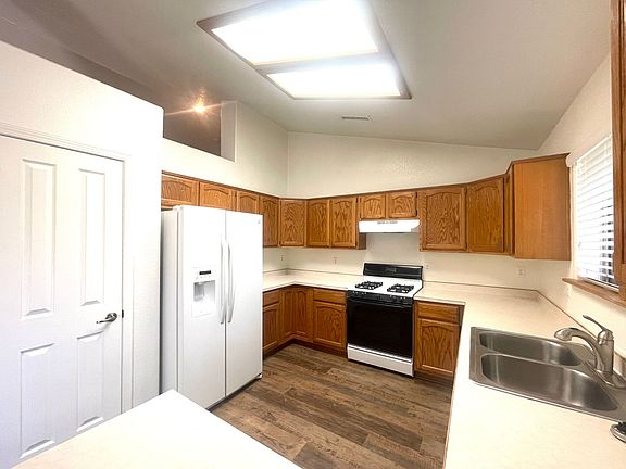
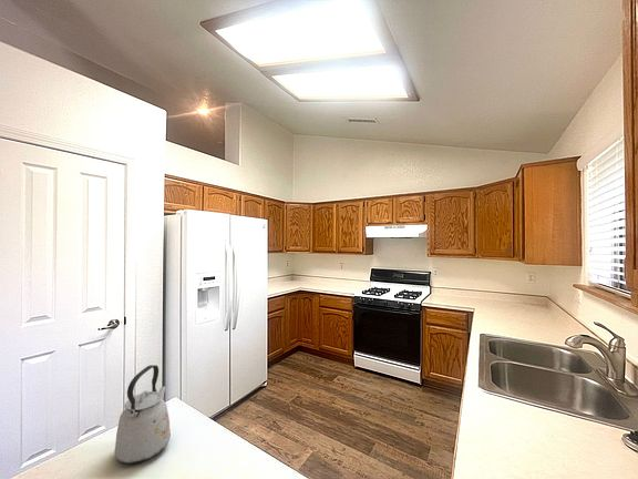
+ kettle (148, 405)
